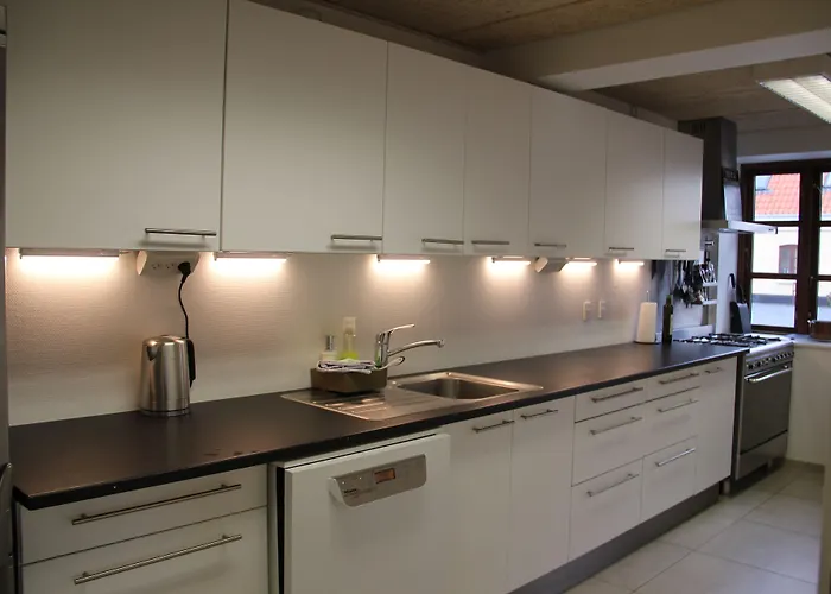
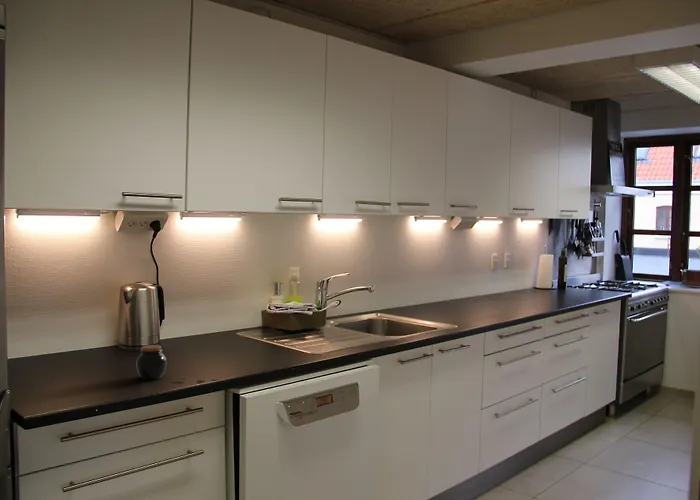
+ jar (151, 361)
